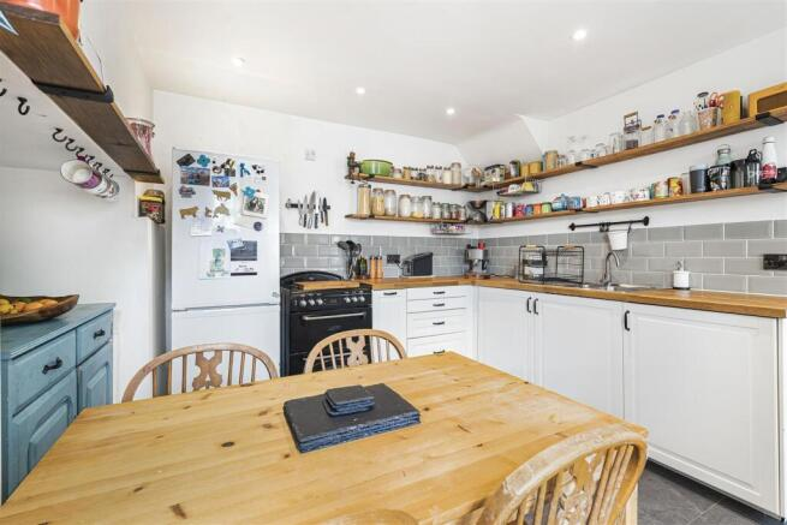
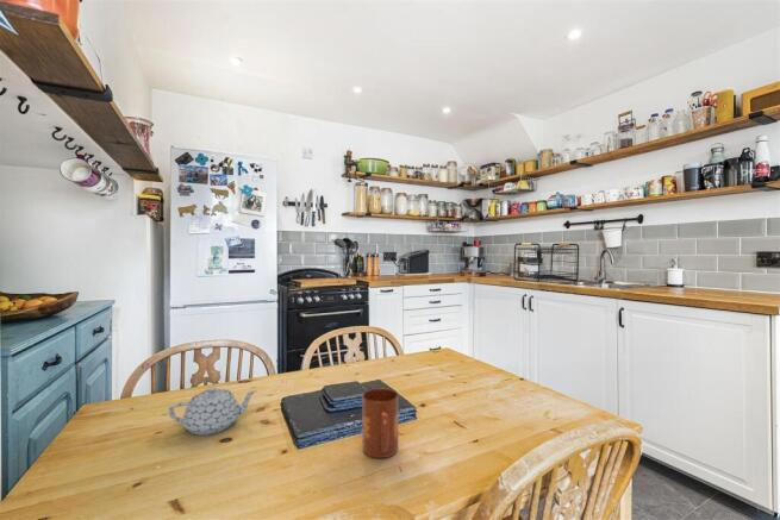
+ mug (381, 426)
+ teapot (214, 407)
